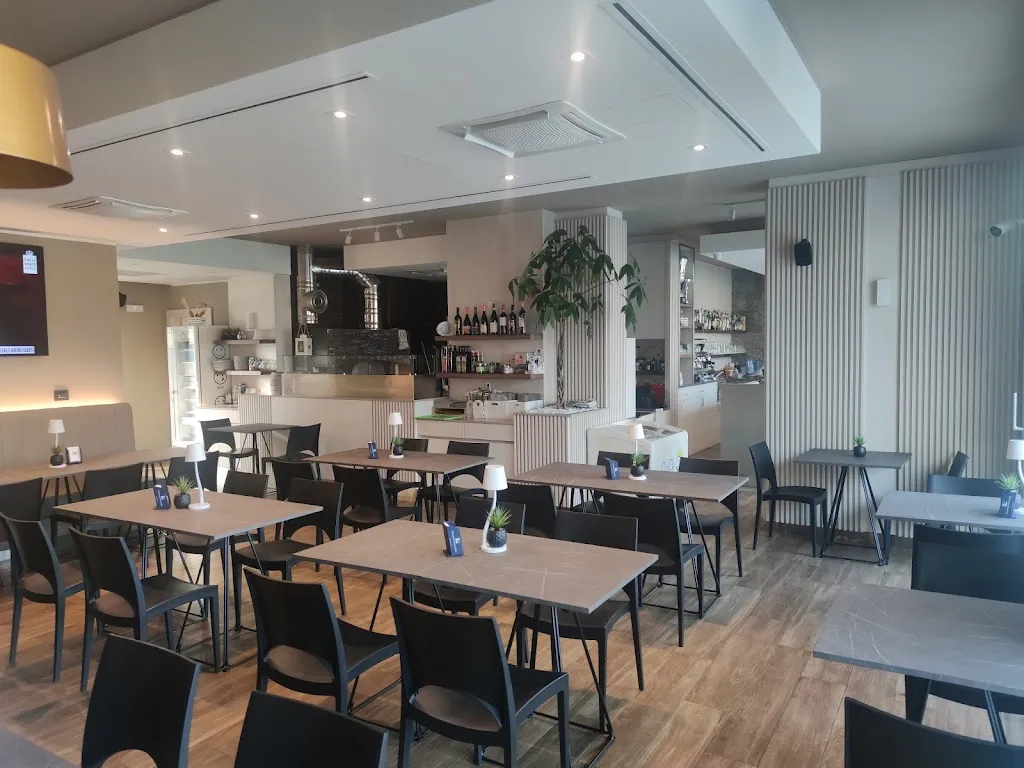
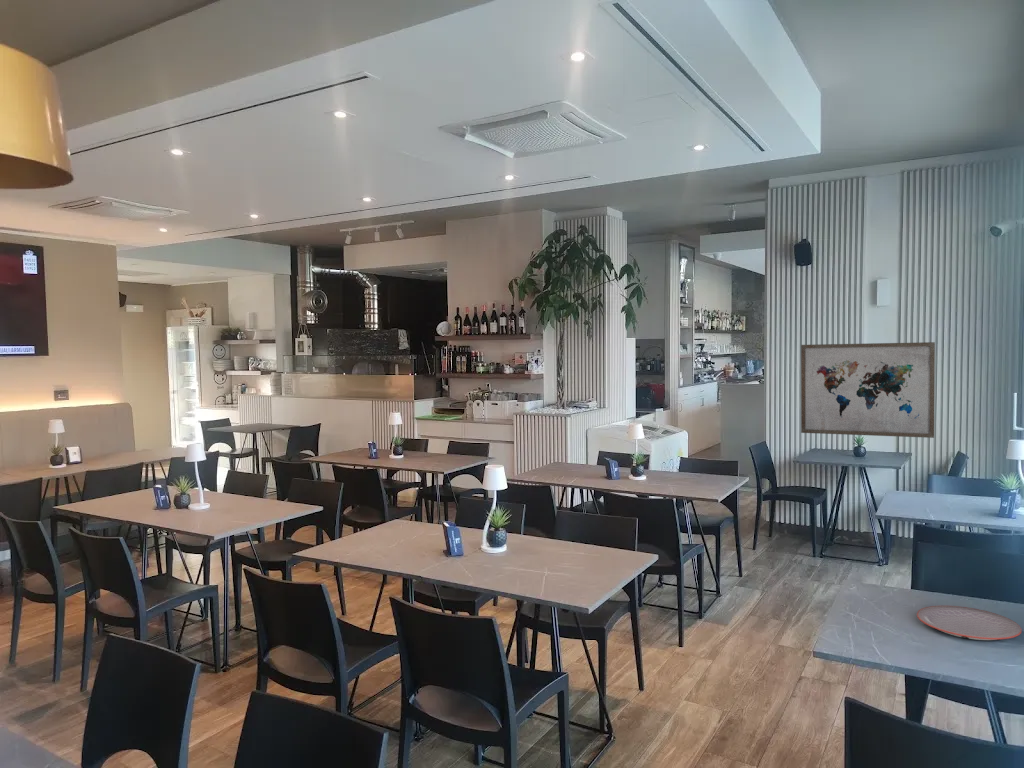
+ plate (967, 624)
+ wall art (865, 389)
